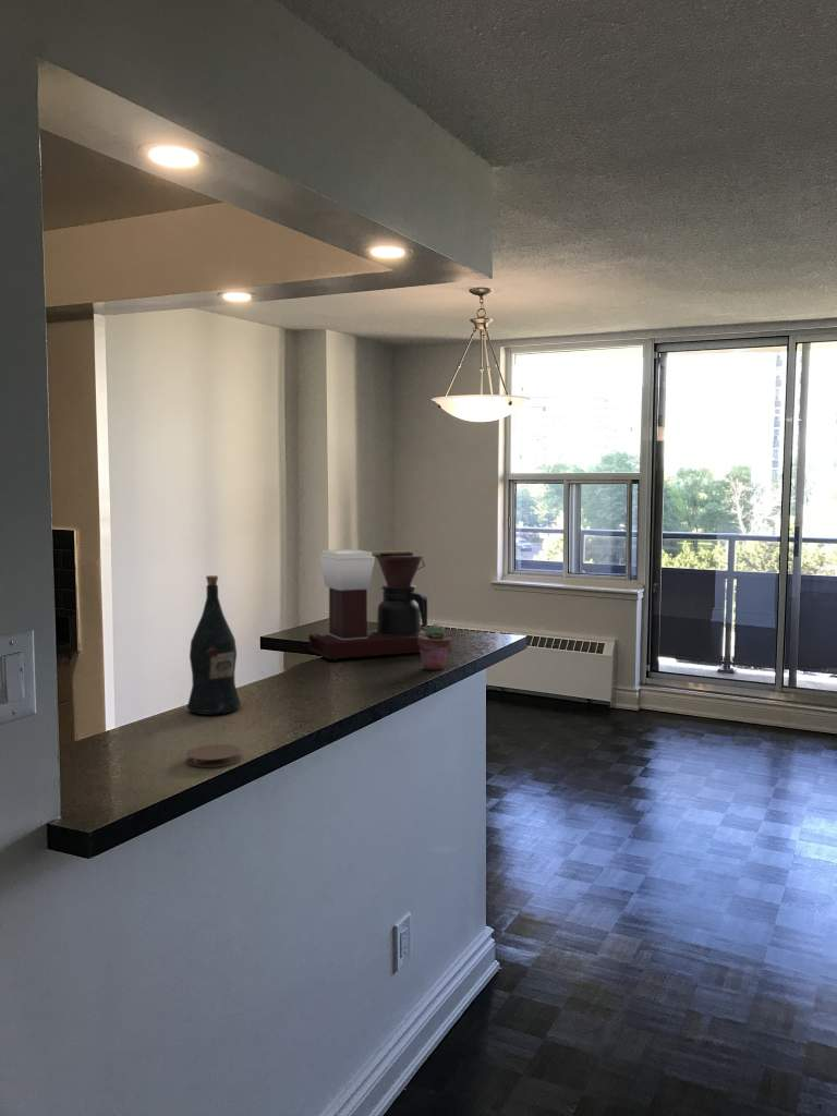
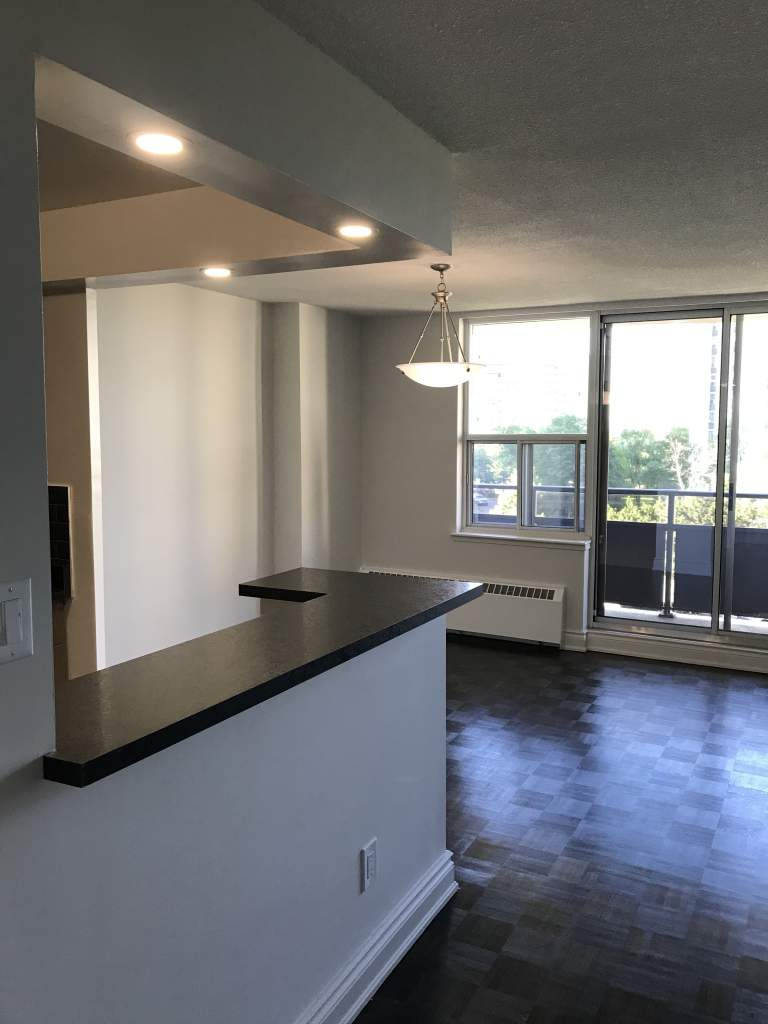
- coaster (214, 755)
- potted succulent (434, 645)
- coffee maker (380, 603)
- wine bottle (213, 643)
